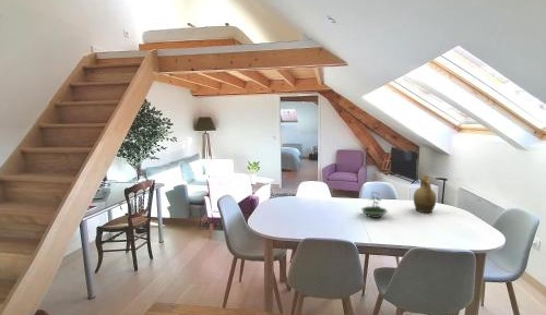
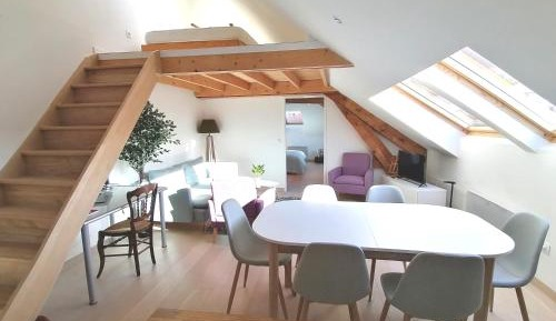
- terrarium (372, 196)
- pitcher (425, 193)
